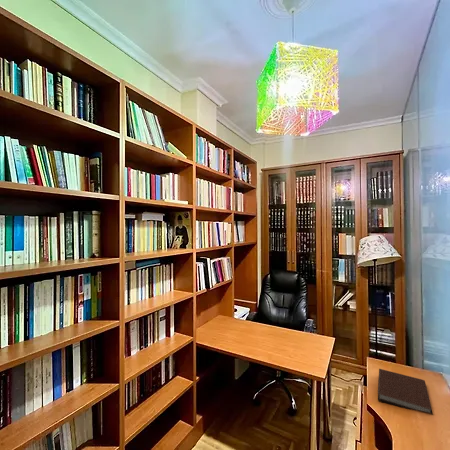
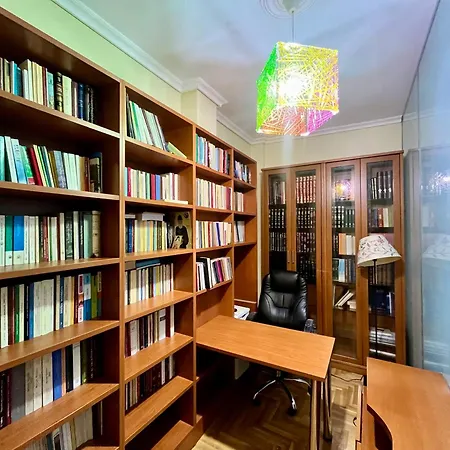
- notebook (402, 389)
